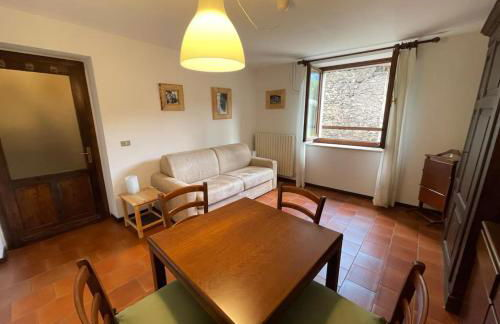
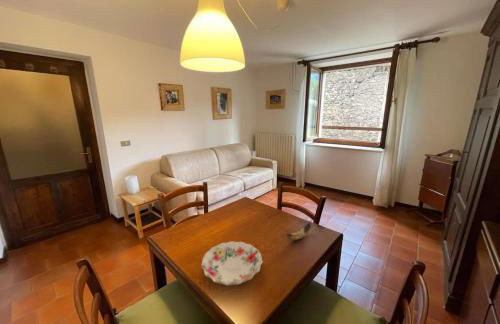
+ decorative bowl (232, 264)
+ banana (298, 231)
